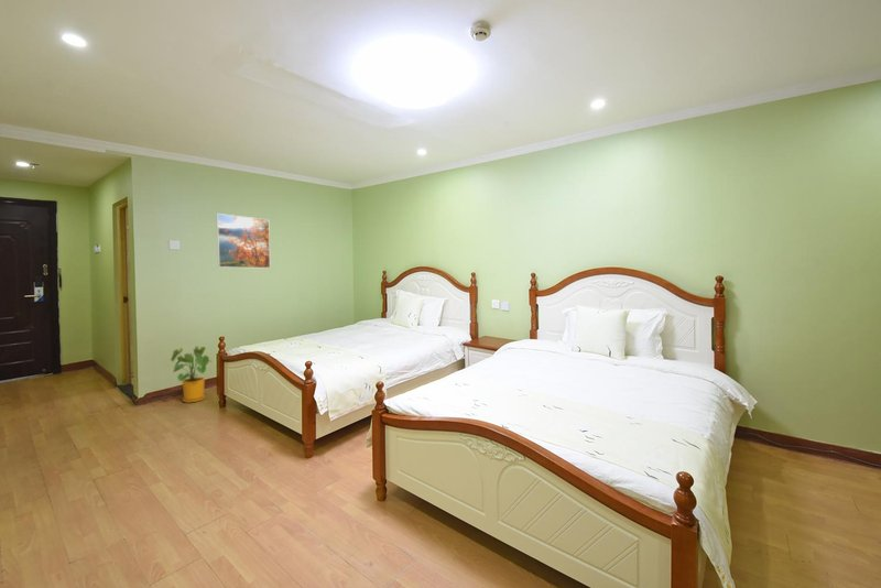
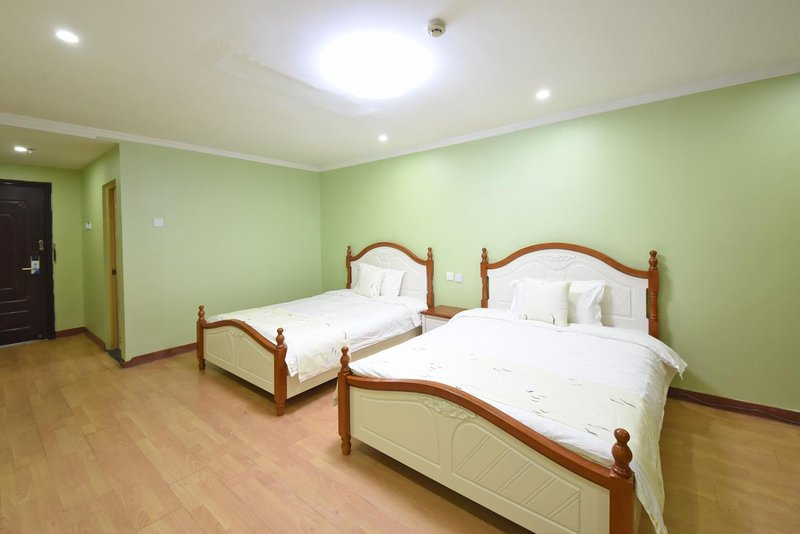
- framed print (244, 242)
- house plant (191, 374)
